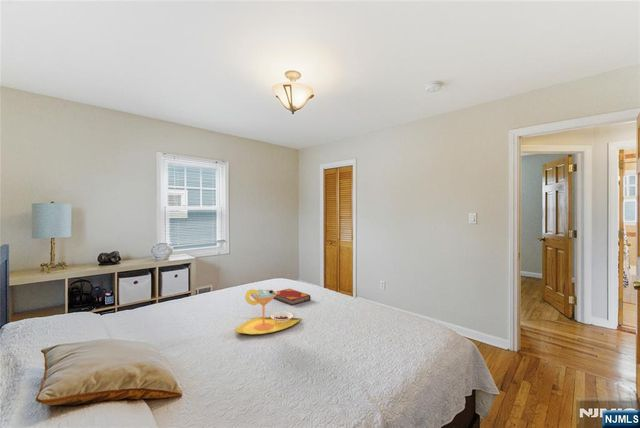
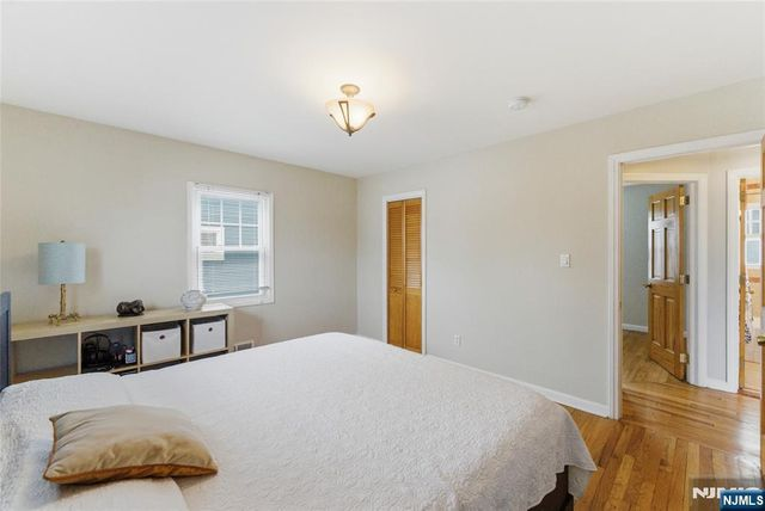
- hardback book (290, 296)
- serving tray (268, 302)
